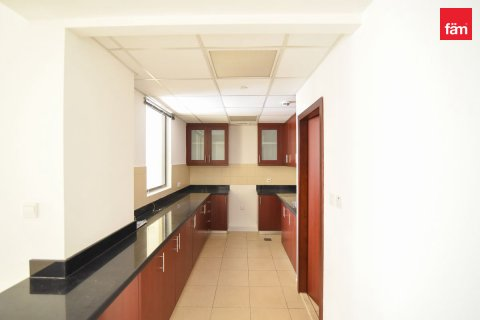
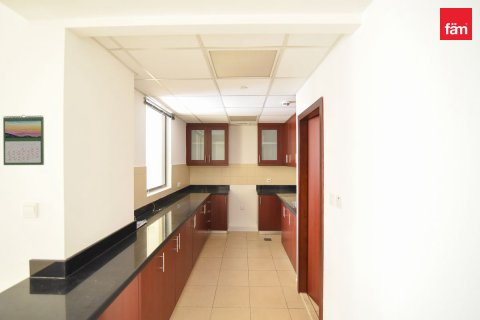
+ calendar (23, 140)
